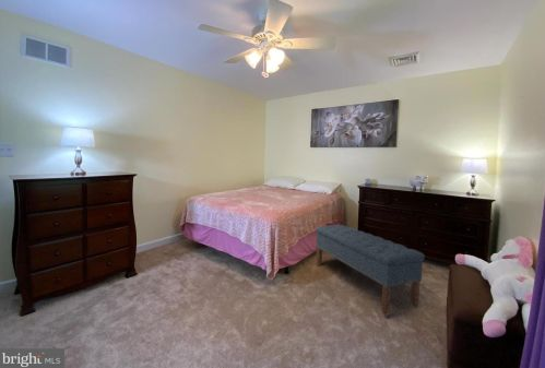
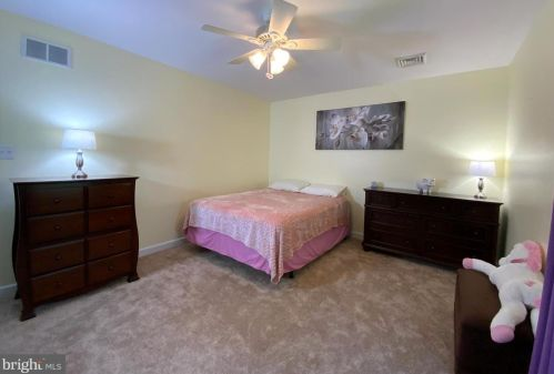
- bench (359, 259)
